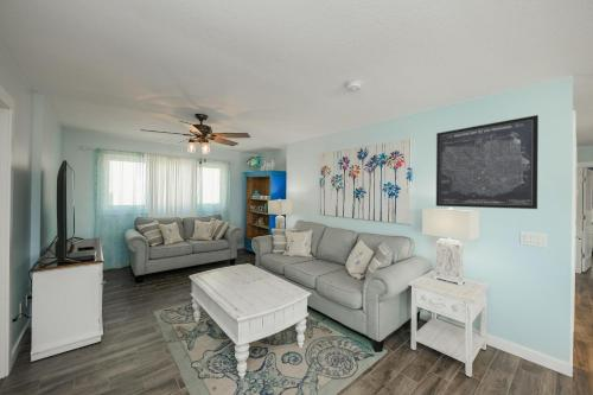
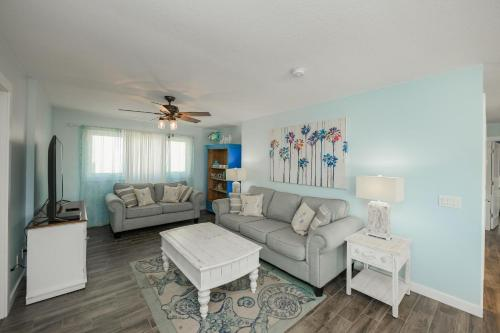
- wall art (480, 166)
